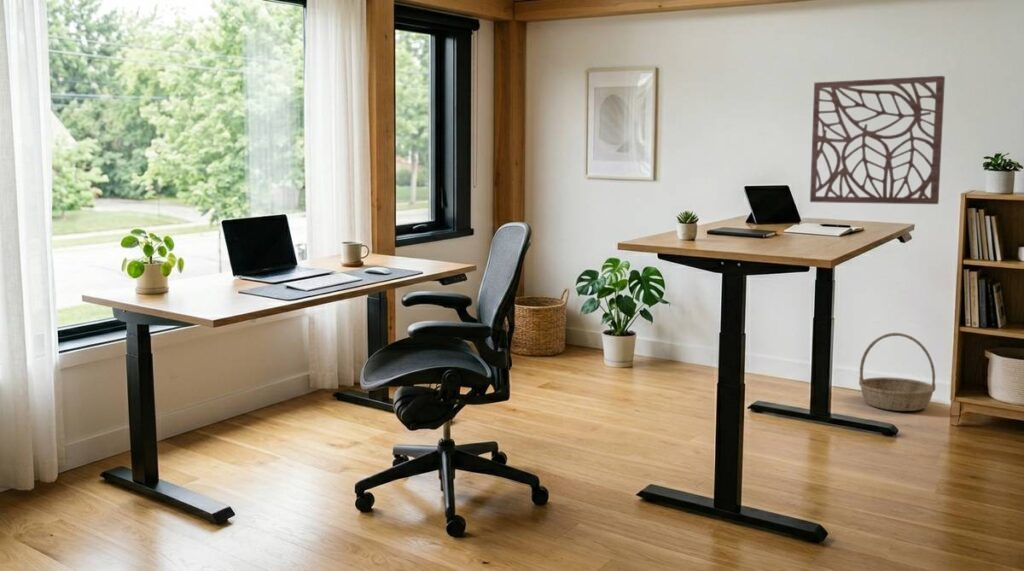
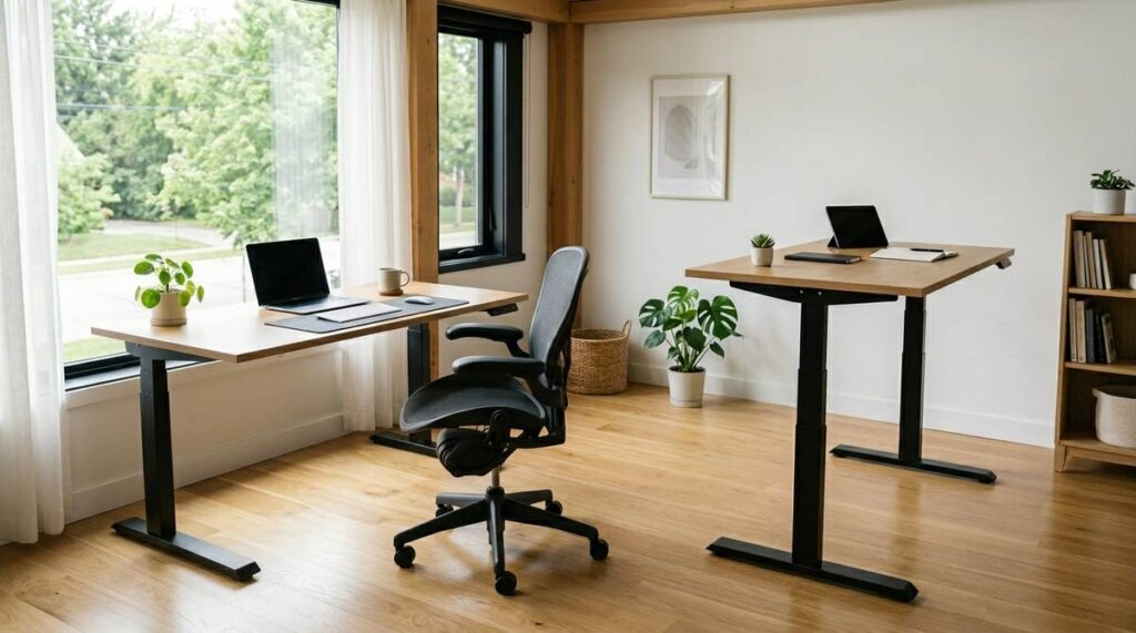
- decorative wall panel (875, 139)
- basket (897, 378)
